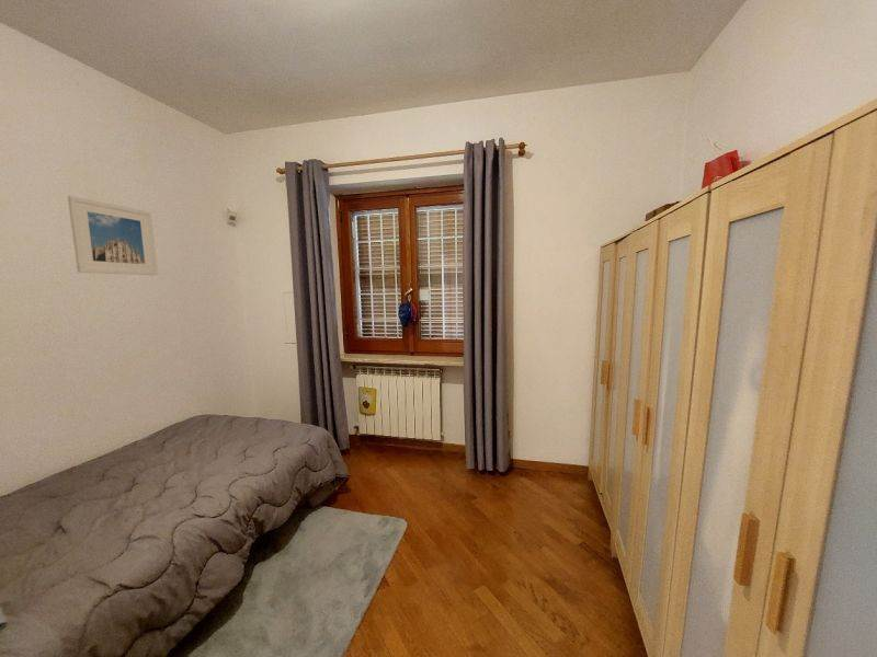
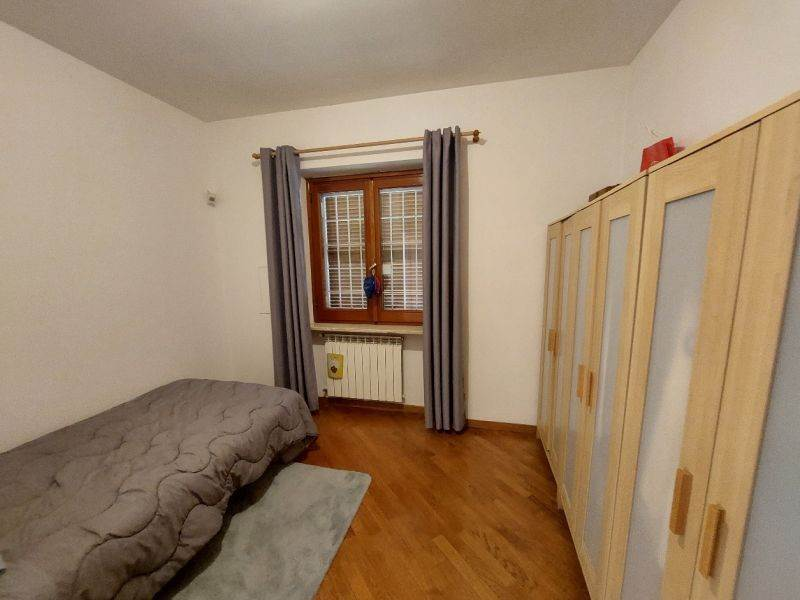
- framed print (117, 239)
